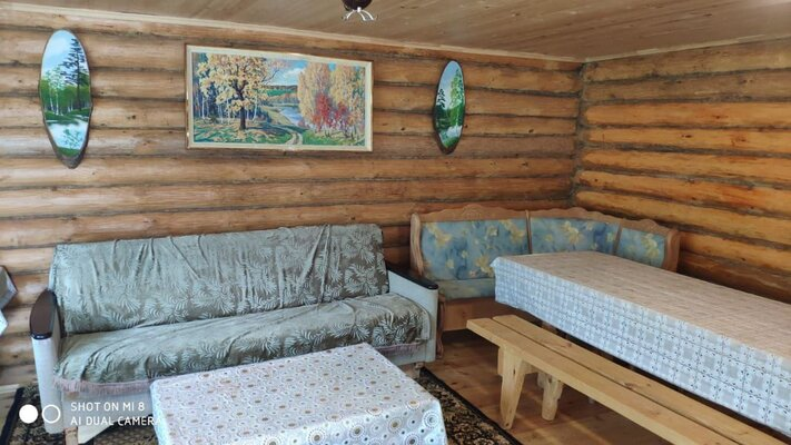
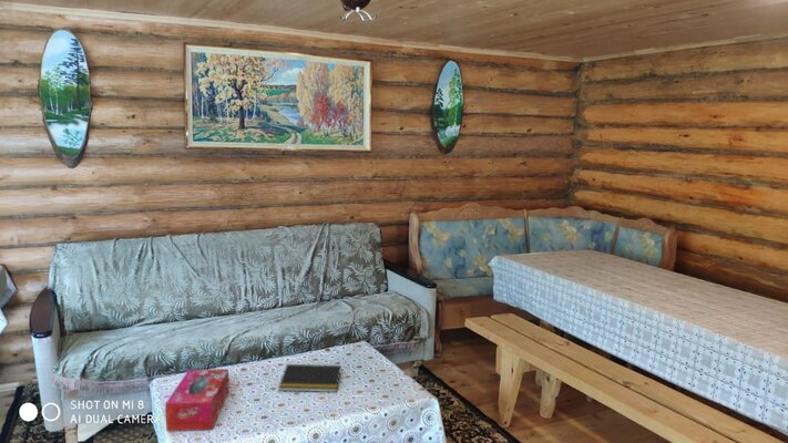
+ tissue box (199, 398)
+ notepad (310, 377)
